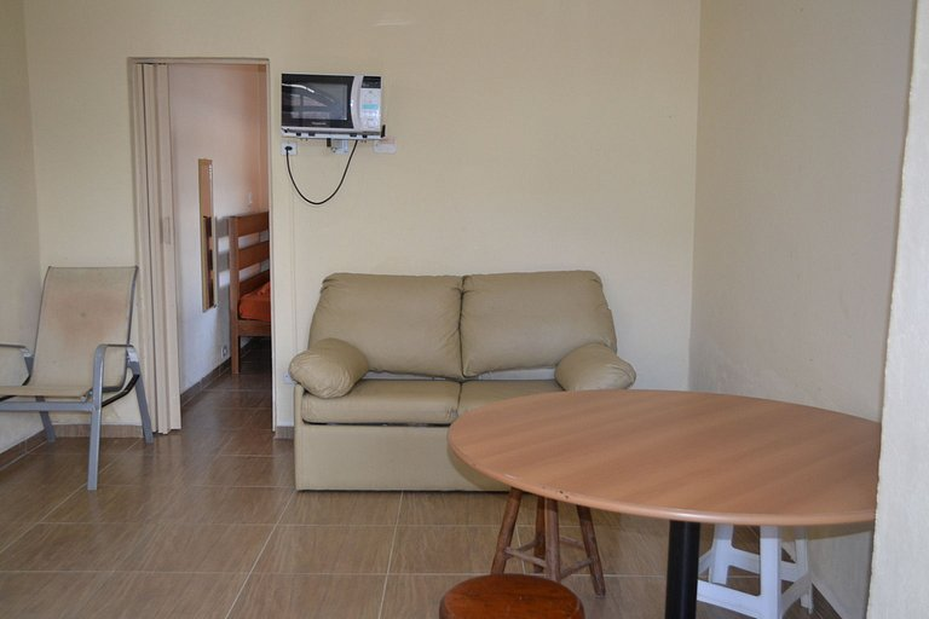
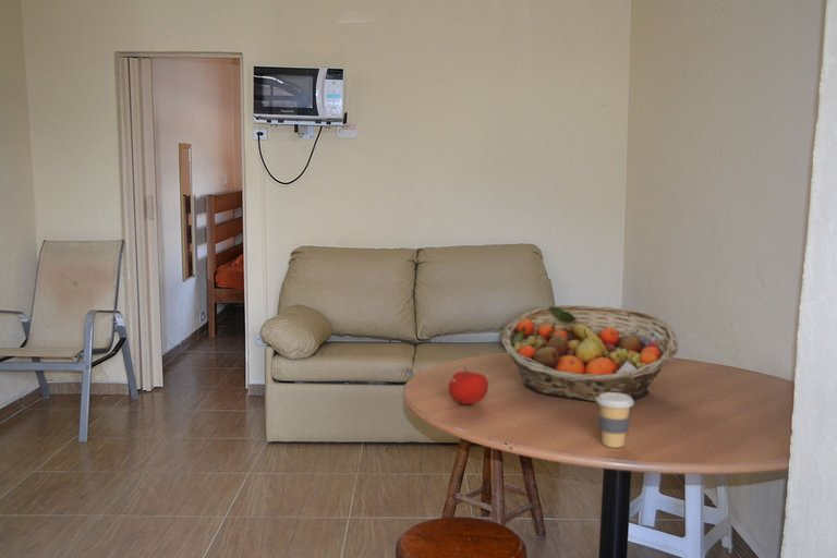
+ fruit (468, 385)
+ coffee cup (614, 420)
+ fruit basket (586, 351)
